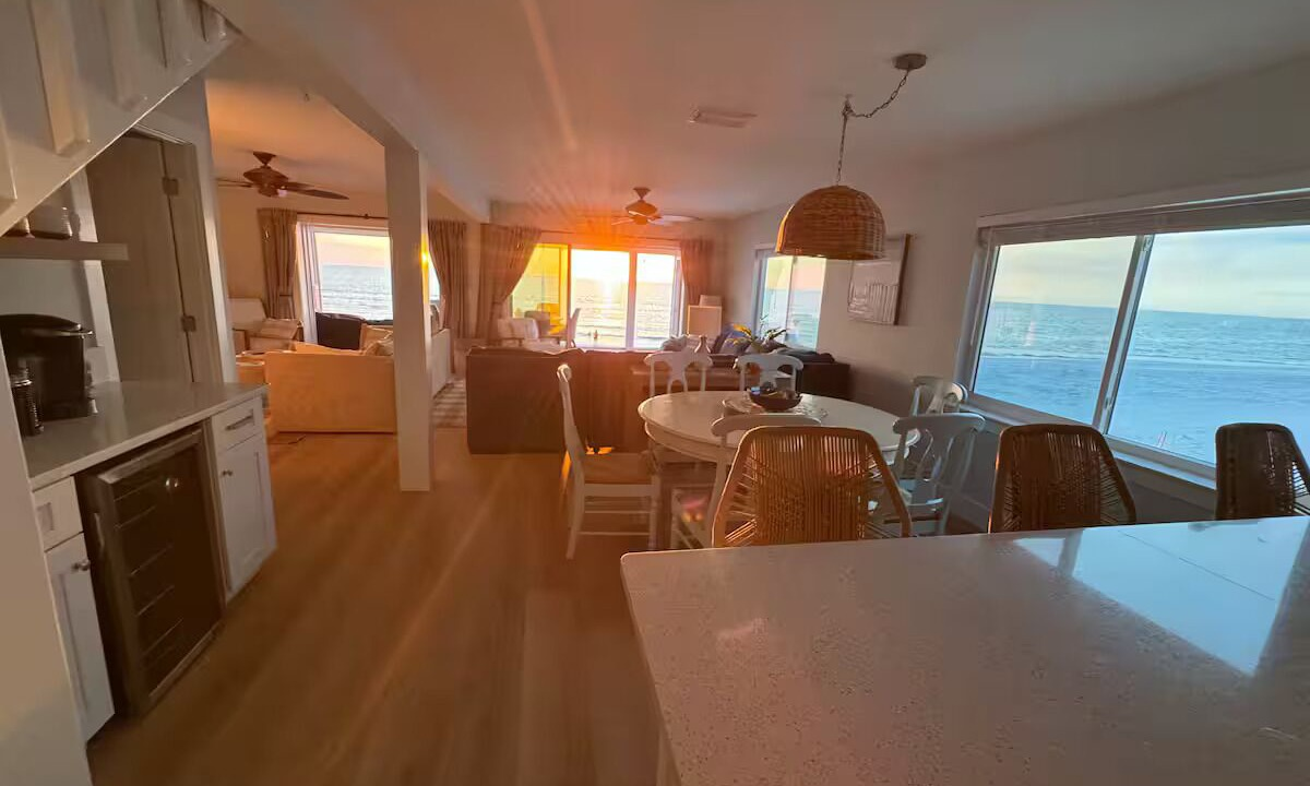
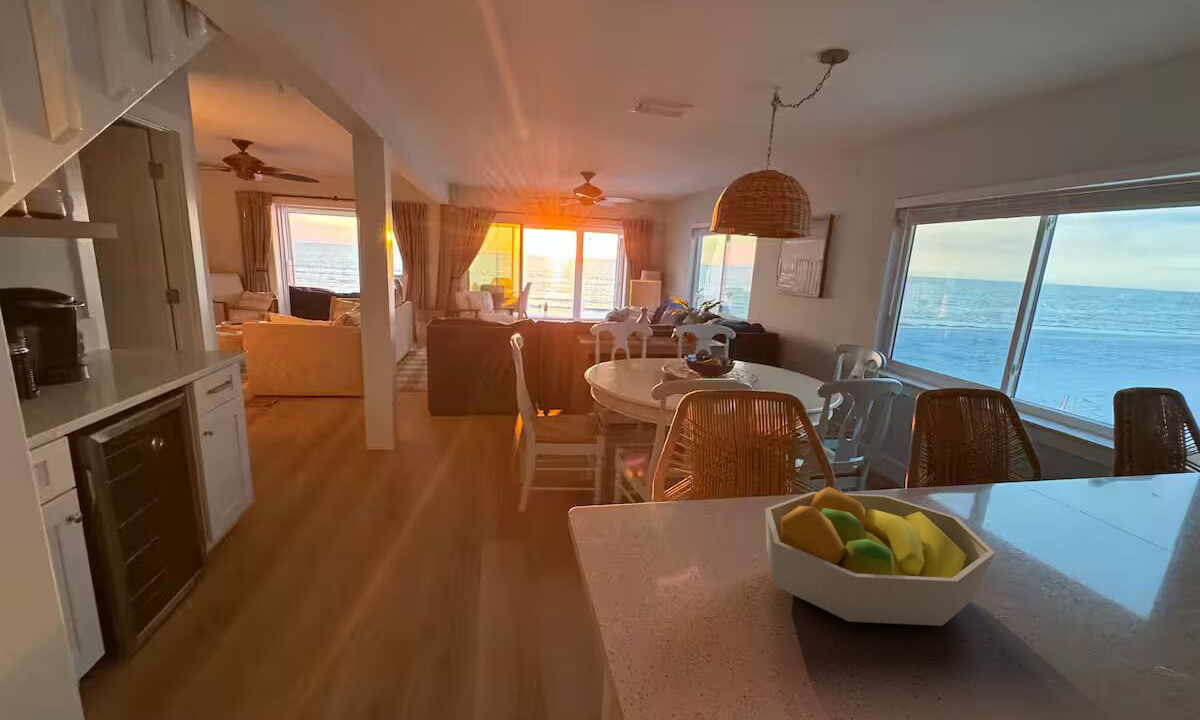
+ fruit bowl (870, 544)
